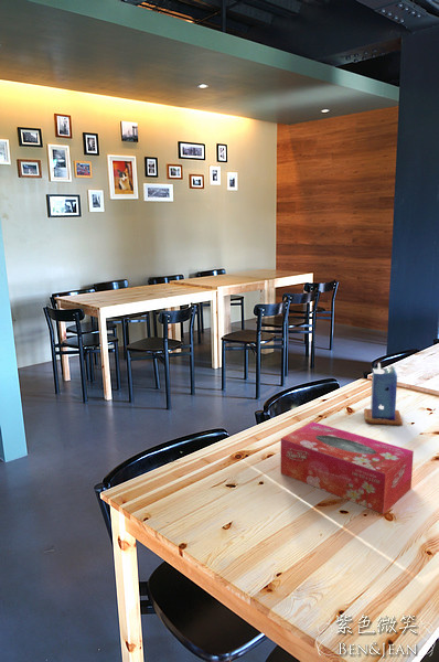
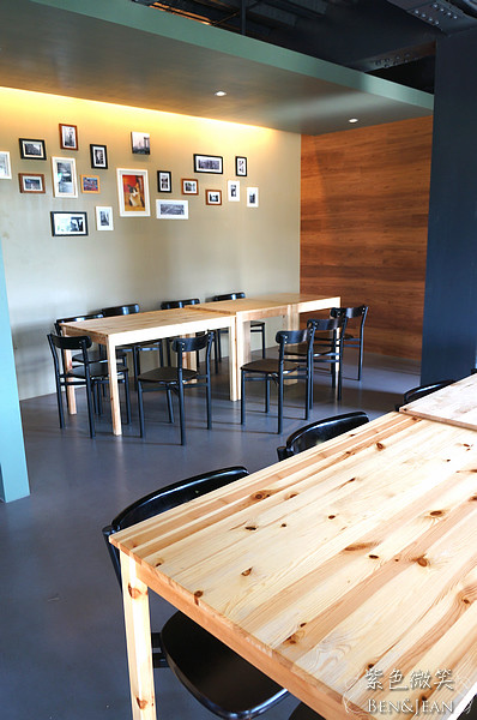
- candle (384, 391)
- tissue box (344, 462)
